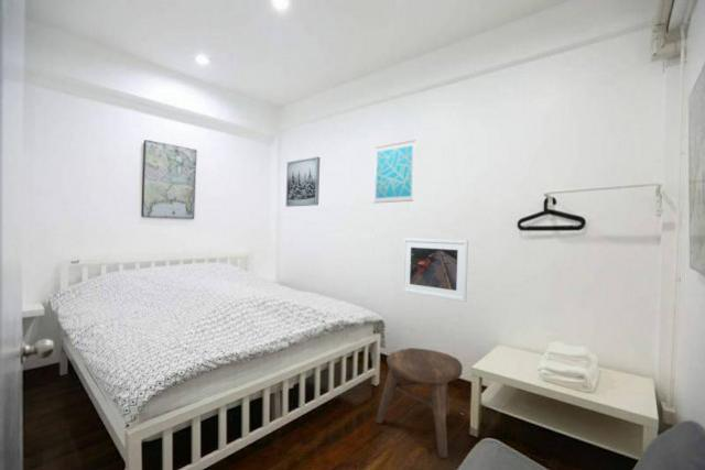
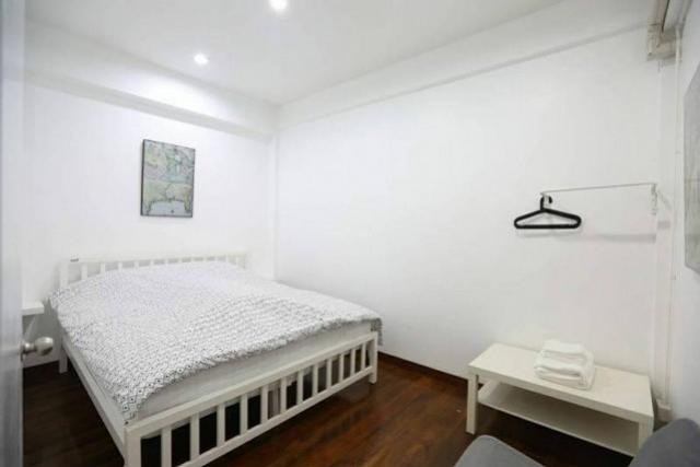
- wall art (302, 183)
- stool (423, 397)
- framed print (432, 267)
- wall art (393, 173)
